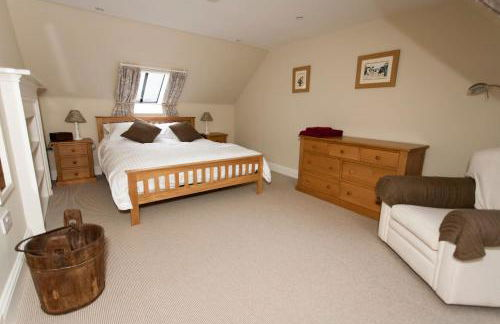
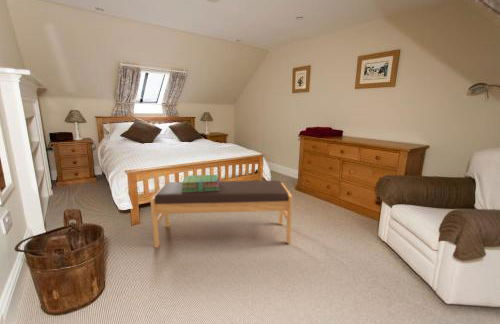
+ stack of books (200, 182)
+ bench (224, 210)
